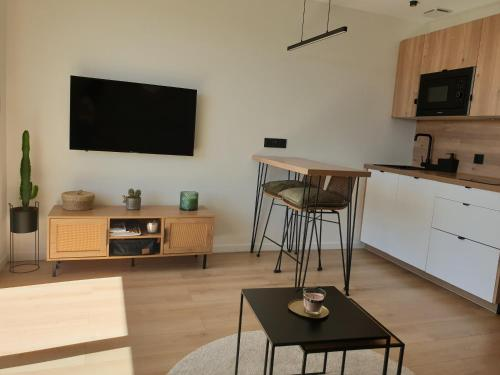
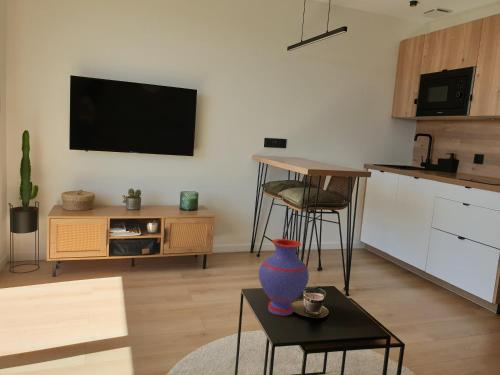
+ vase (283, 276)
